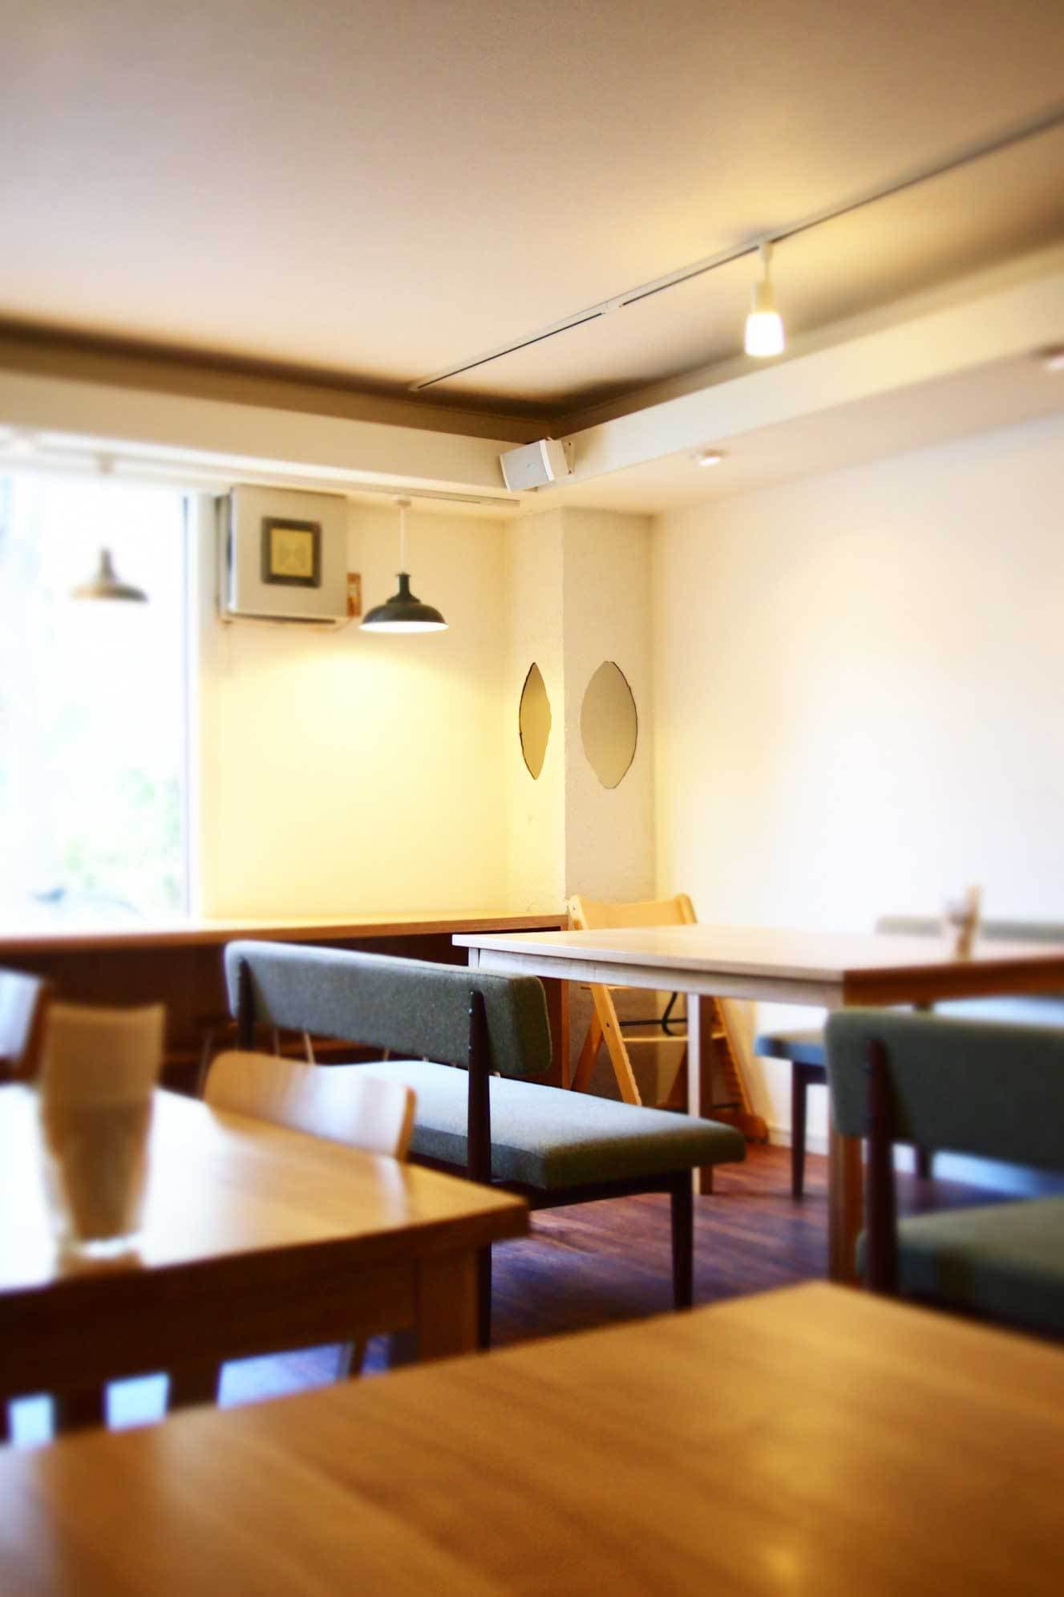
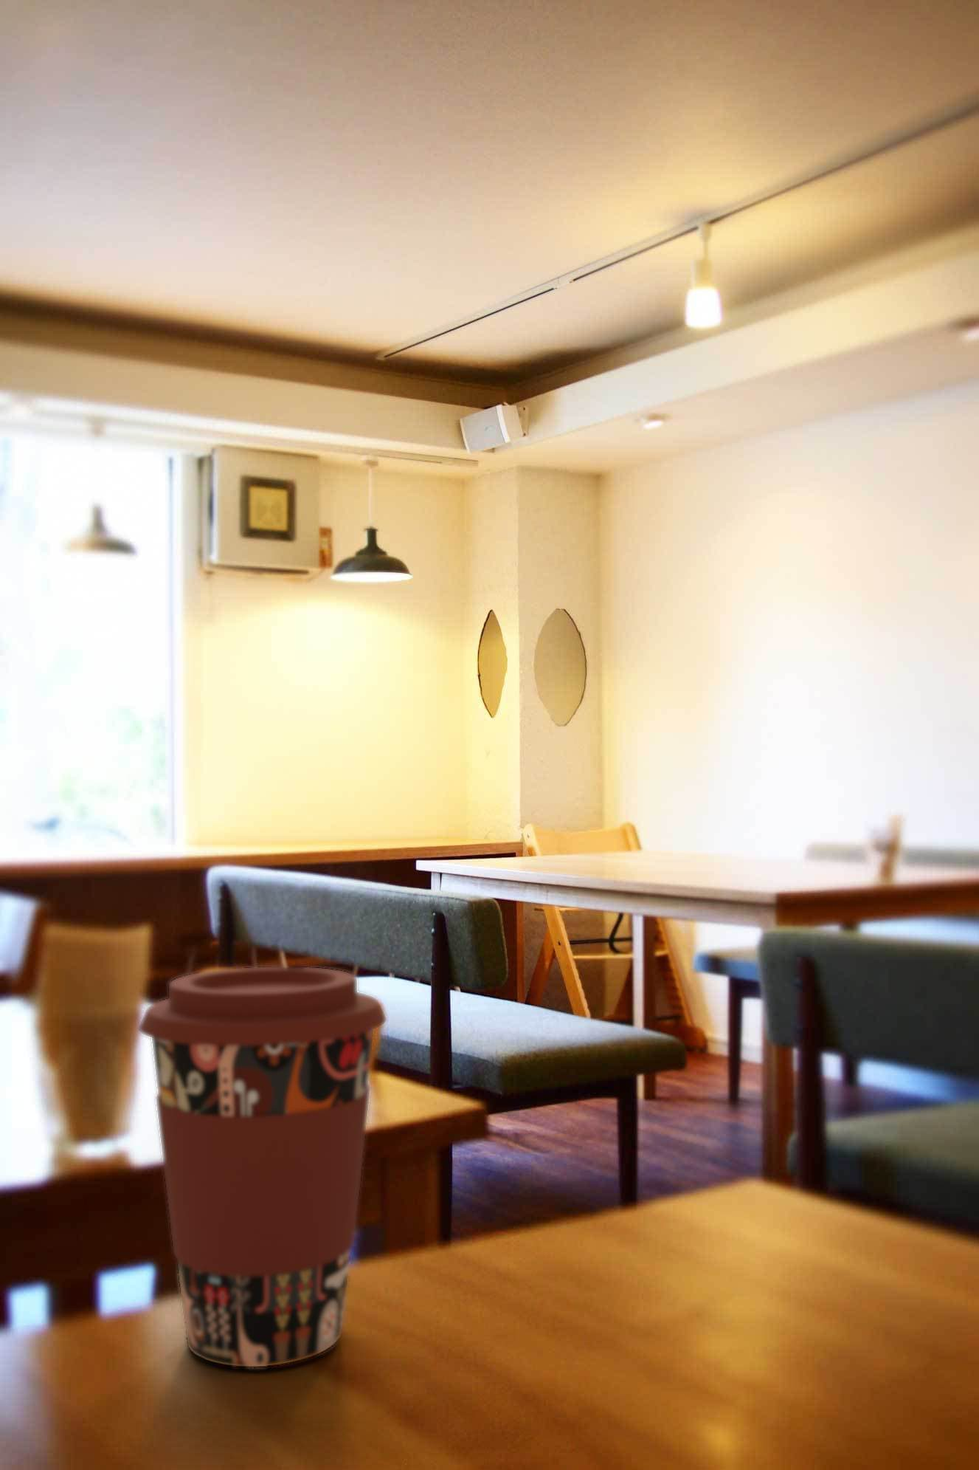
+ coffee cup (264, 1156)
